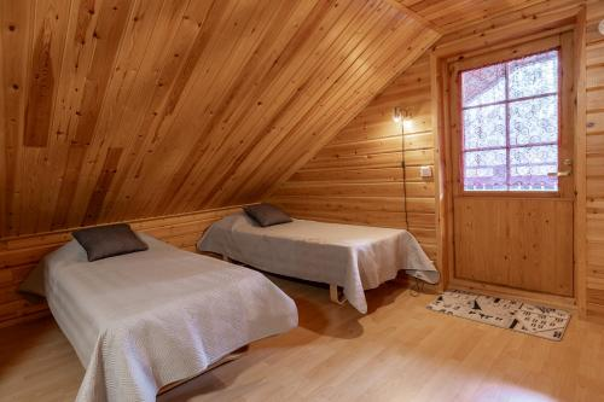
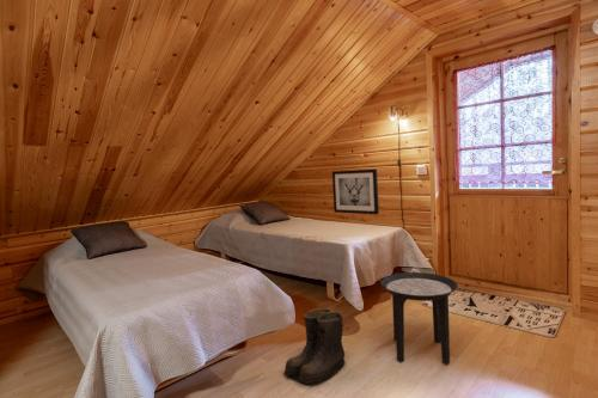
+ boots (315, 343)
+ side table (433, 317)
+ wall art (354, 191)
